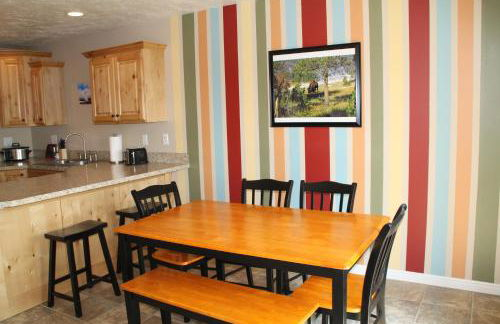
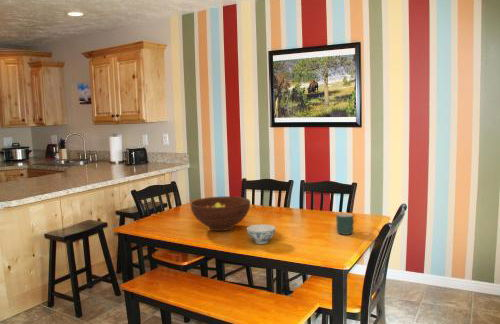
+ mug (345, 223)
+ chinaware (261, 235)
+ fruit bowl (220, 215)
